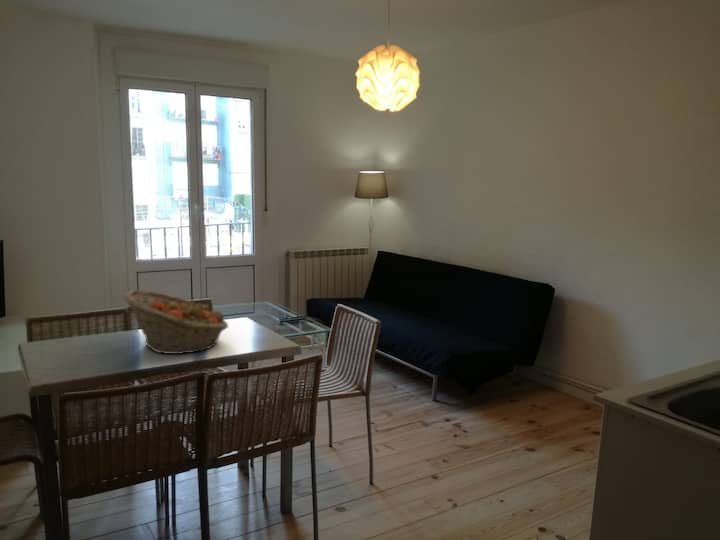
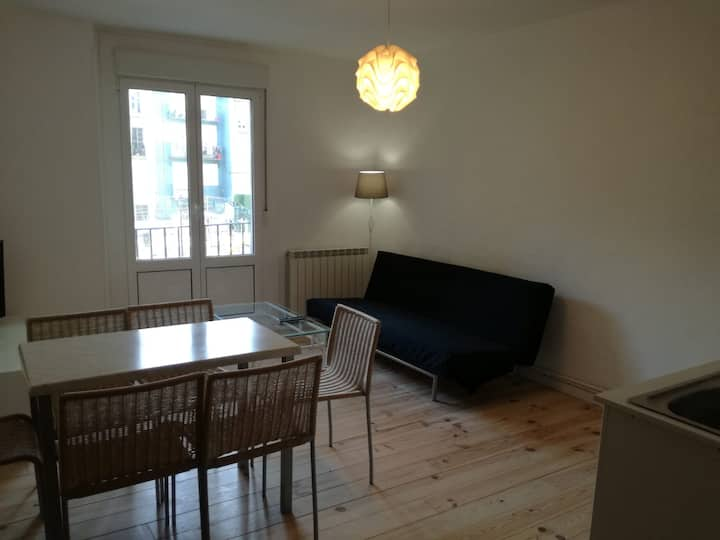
- fruit basket (177, 318)
